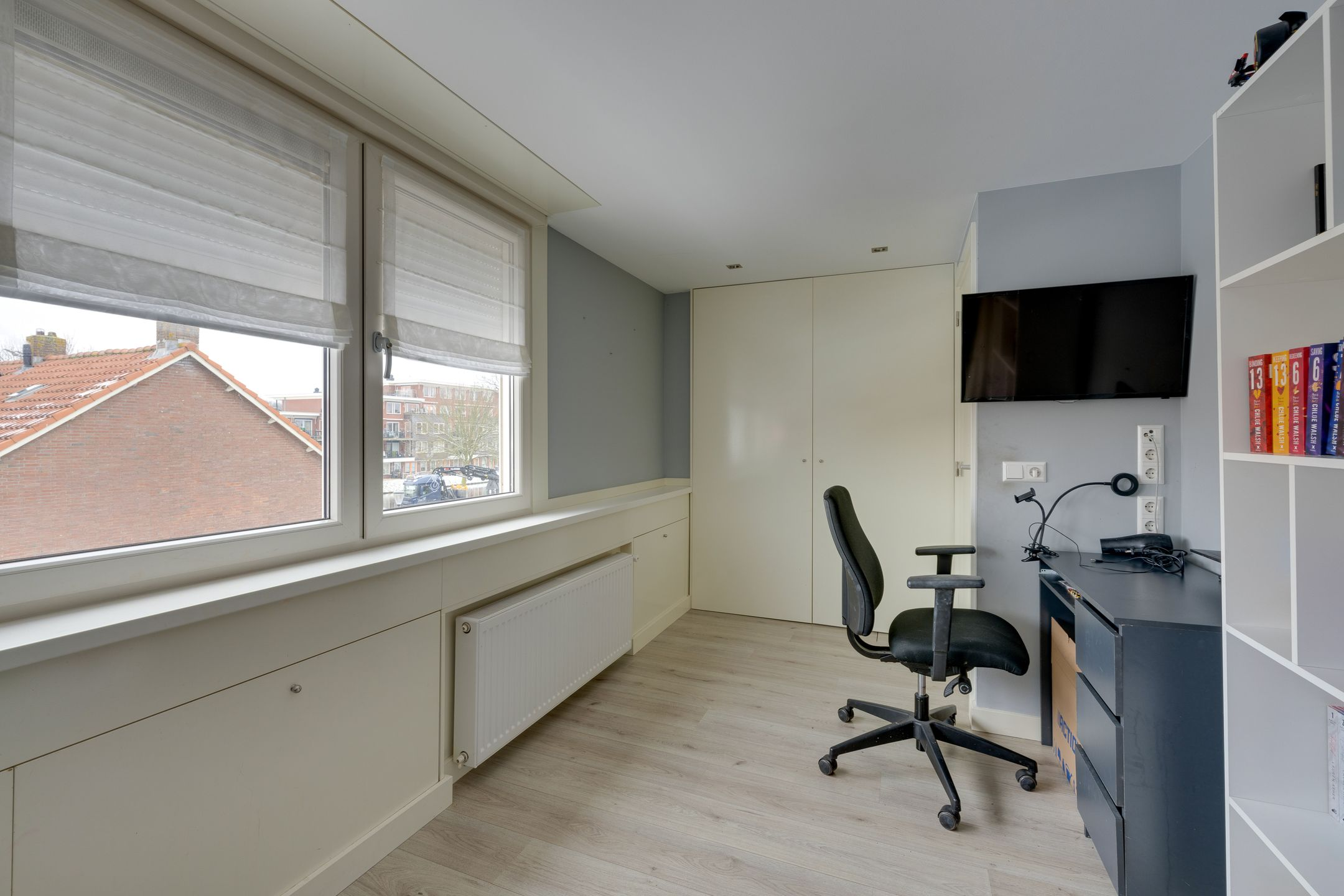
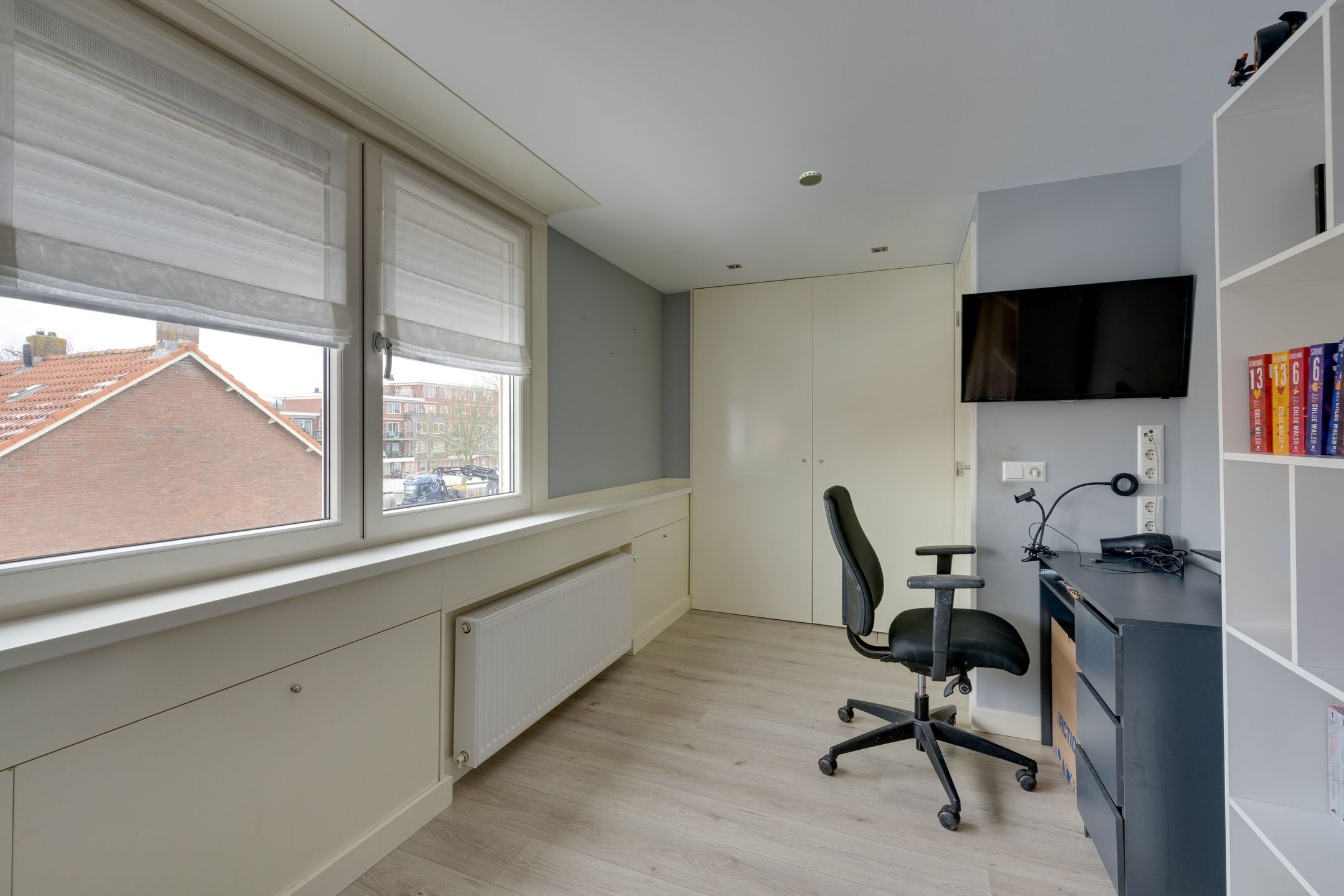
+ smoke detector (810, 178)
